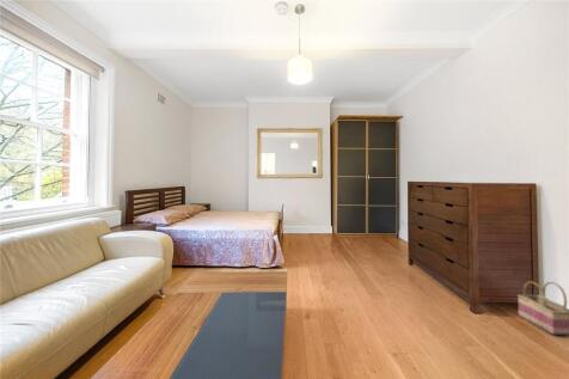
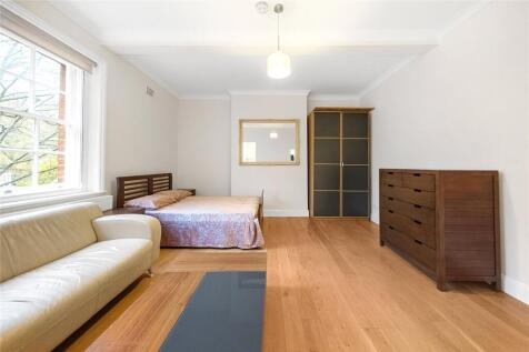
- basket (544, 302)
